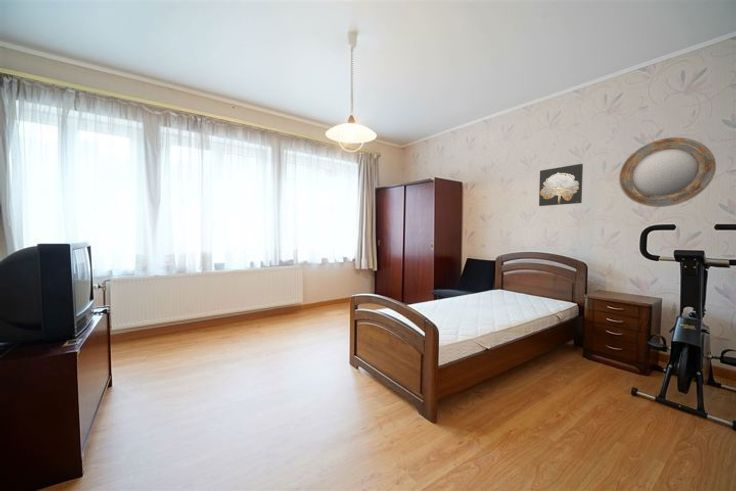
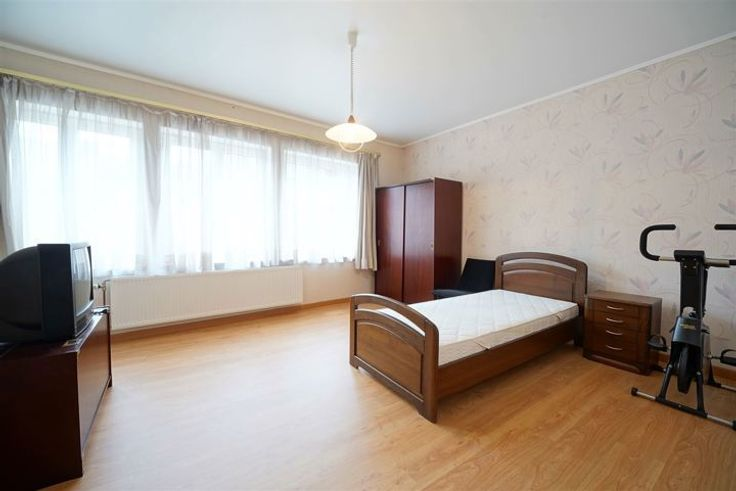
- wall art (559, 186)
- home mirror (663, 172)
